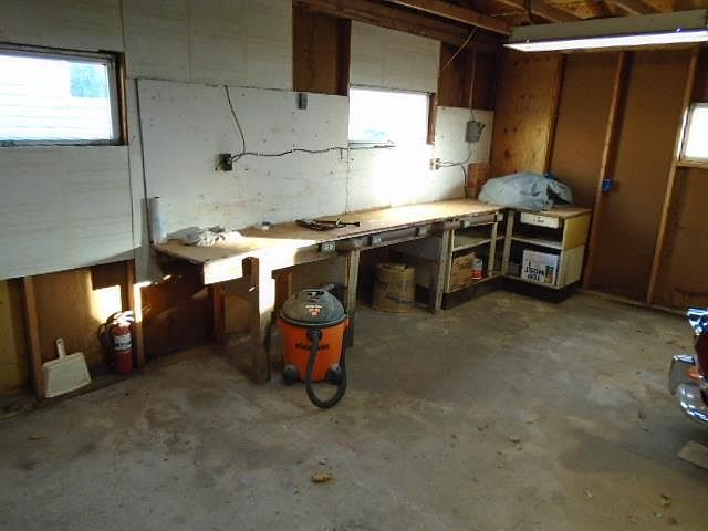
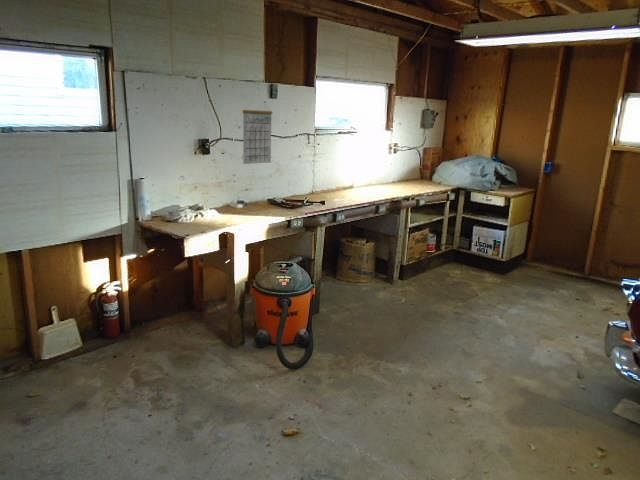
+ calendar (257, 131)
